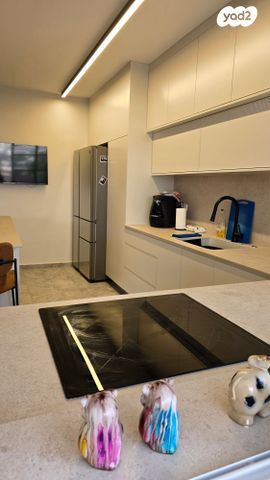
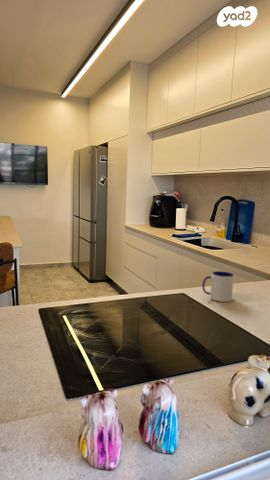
+ mug (217, 285)
